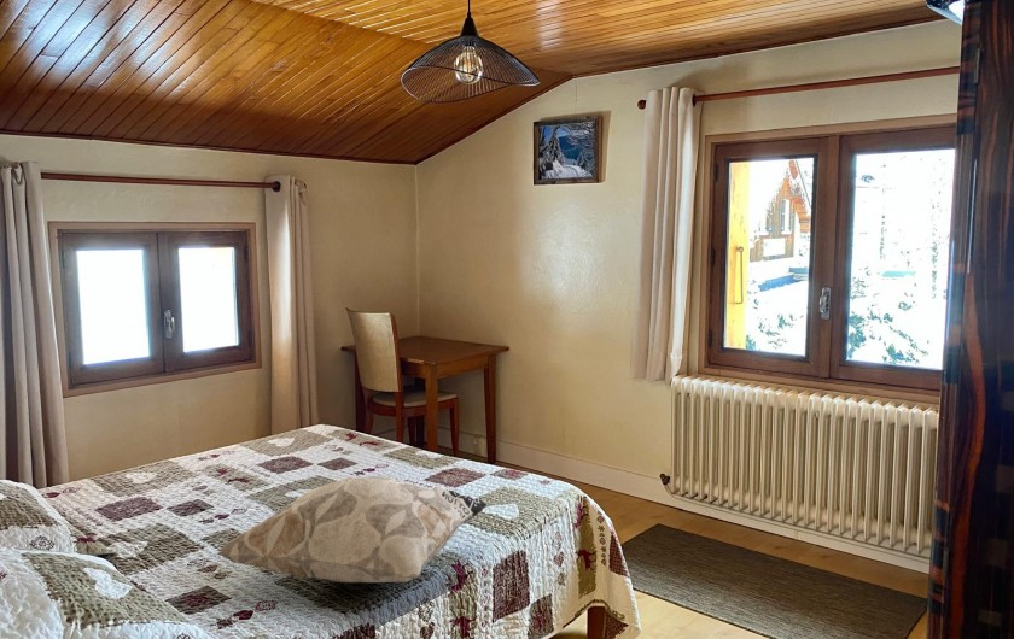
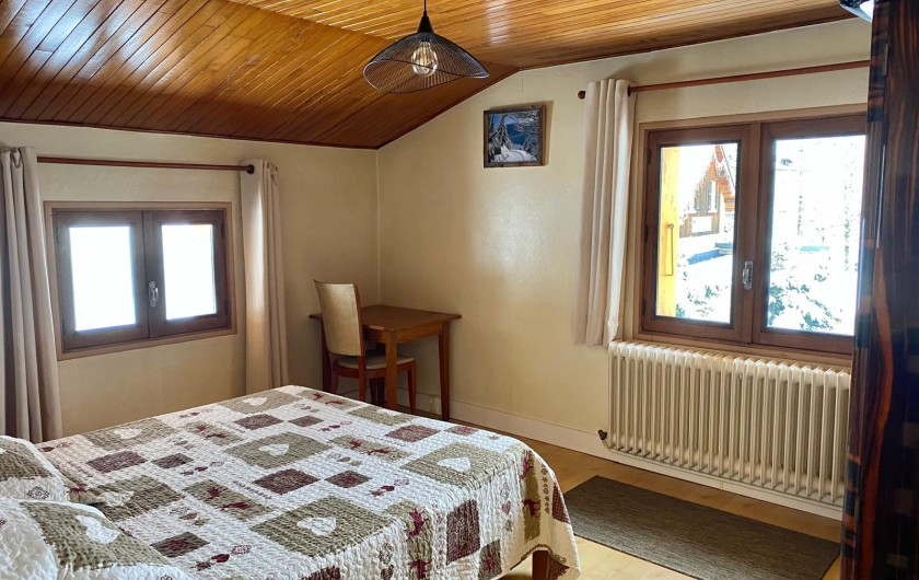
- decorative pillow (363, 526)
